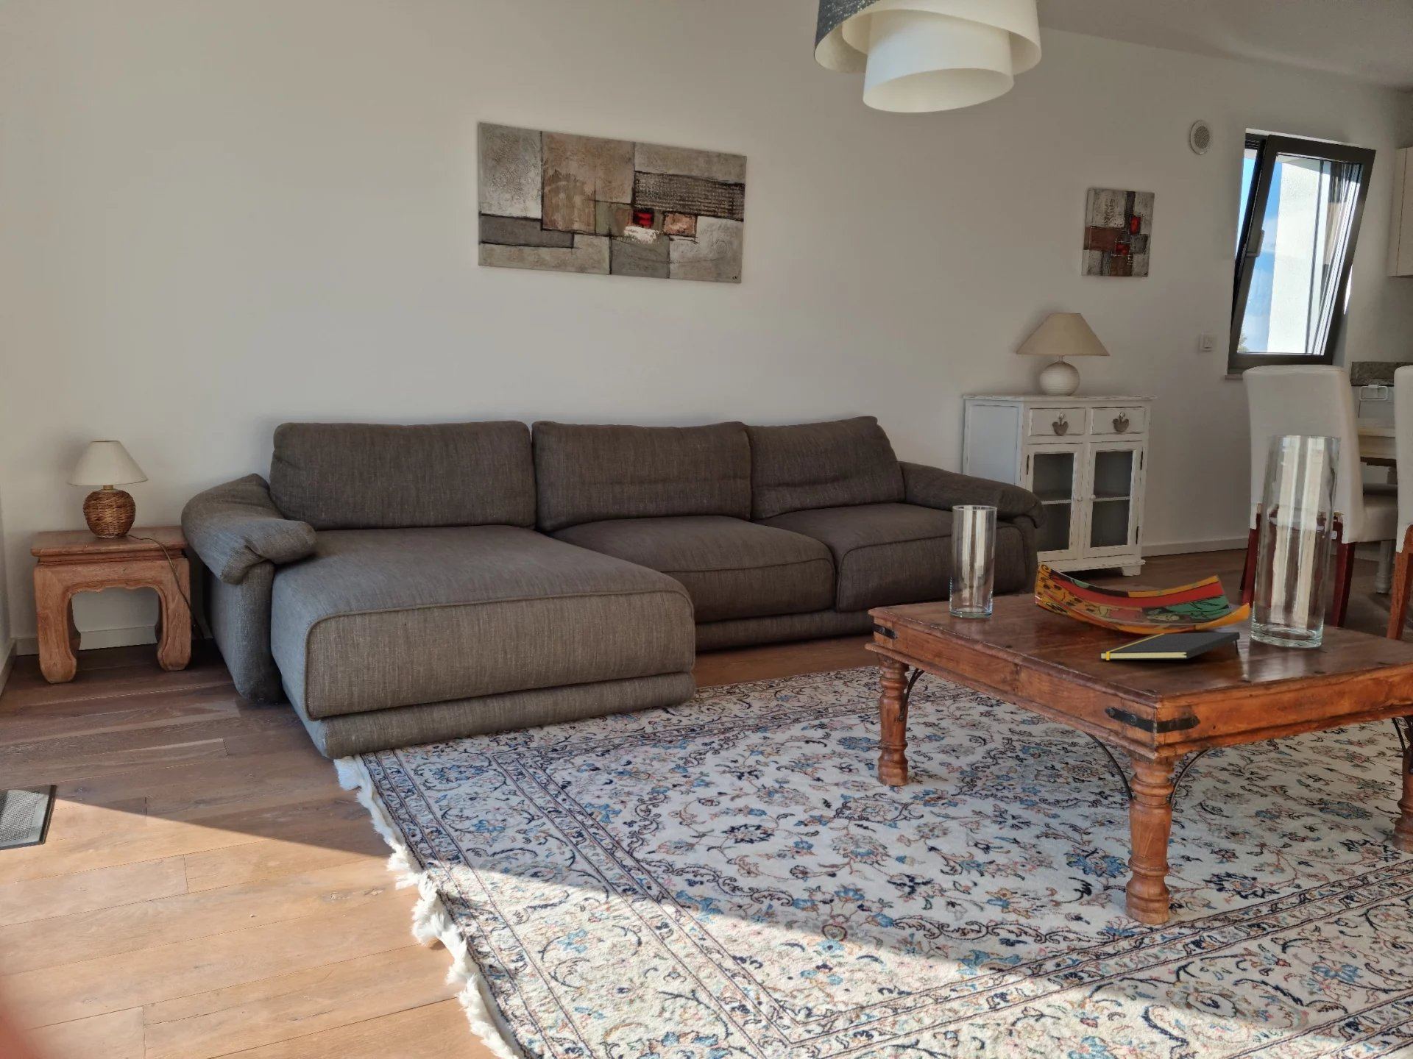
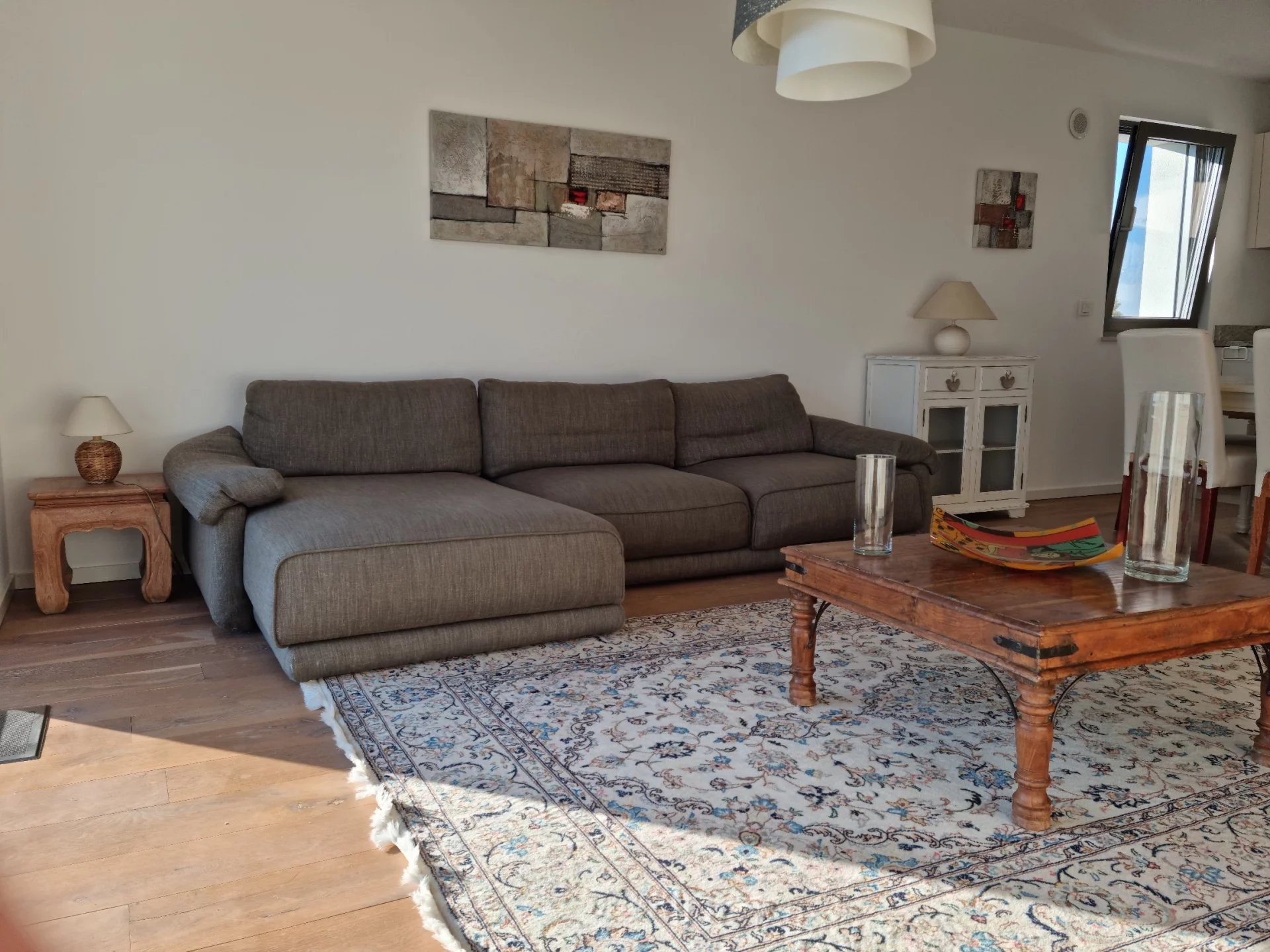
- notepad (1169, 645)
